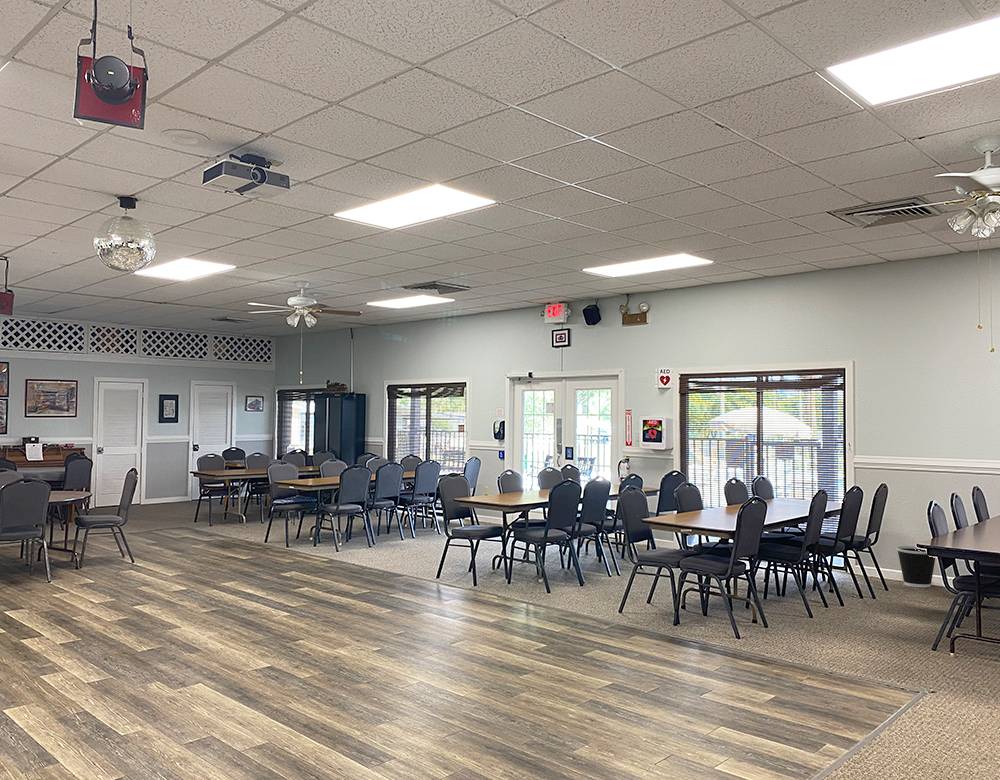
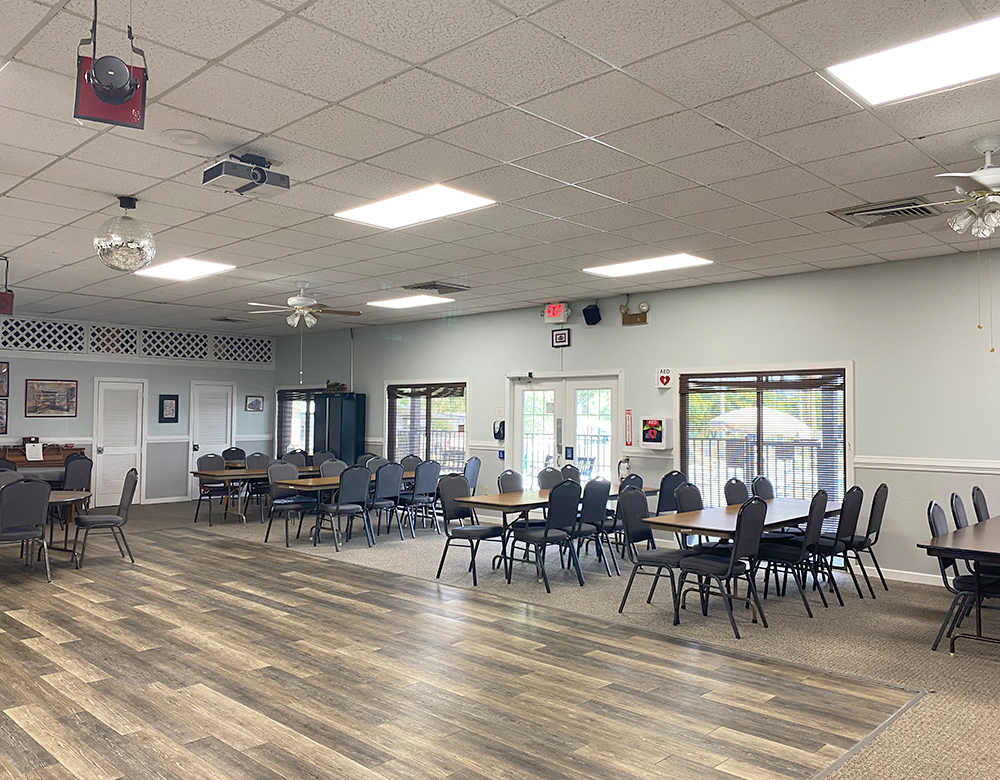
- wastebasket (917, 566)
